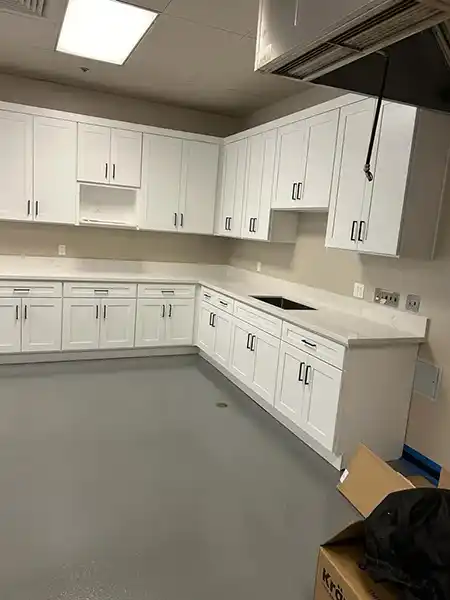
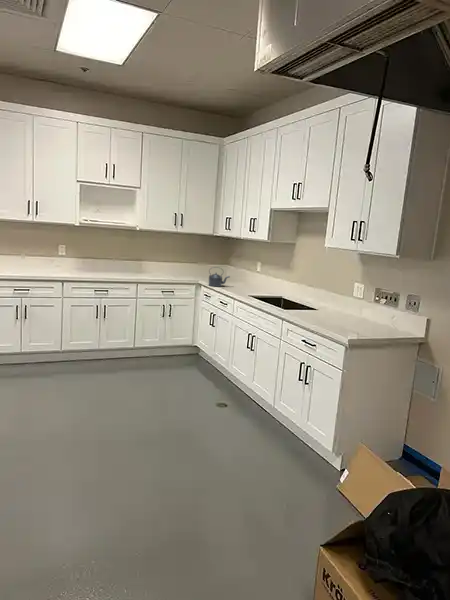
+ kettle (219, 276)
